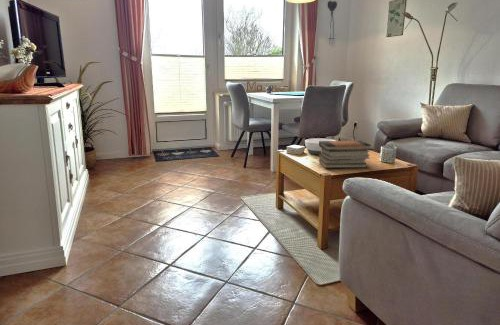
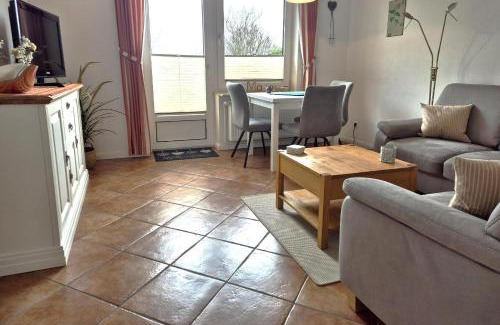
- book stack (344, 154)
- bowl (320, 147)
